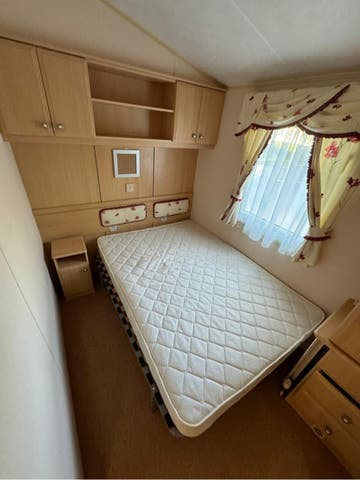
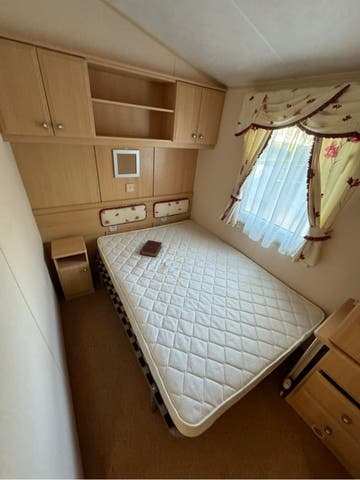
+ book (151, 248)
